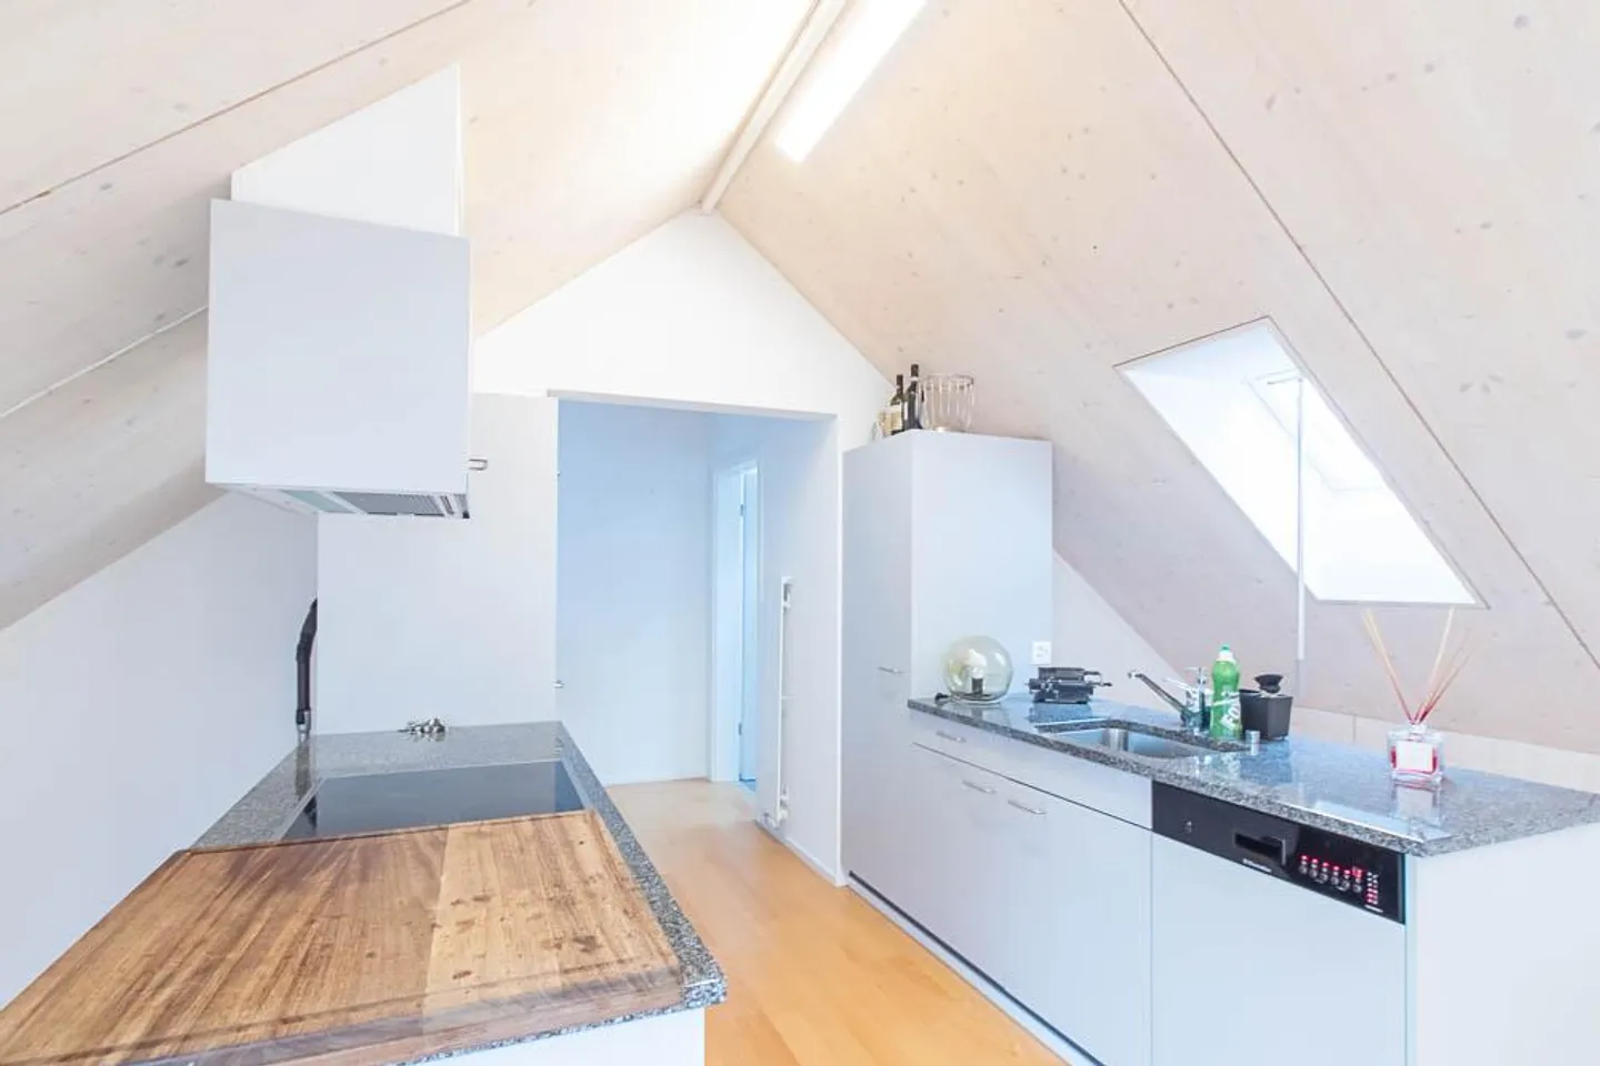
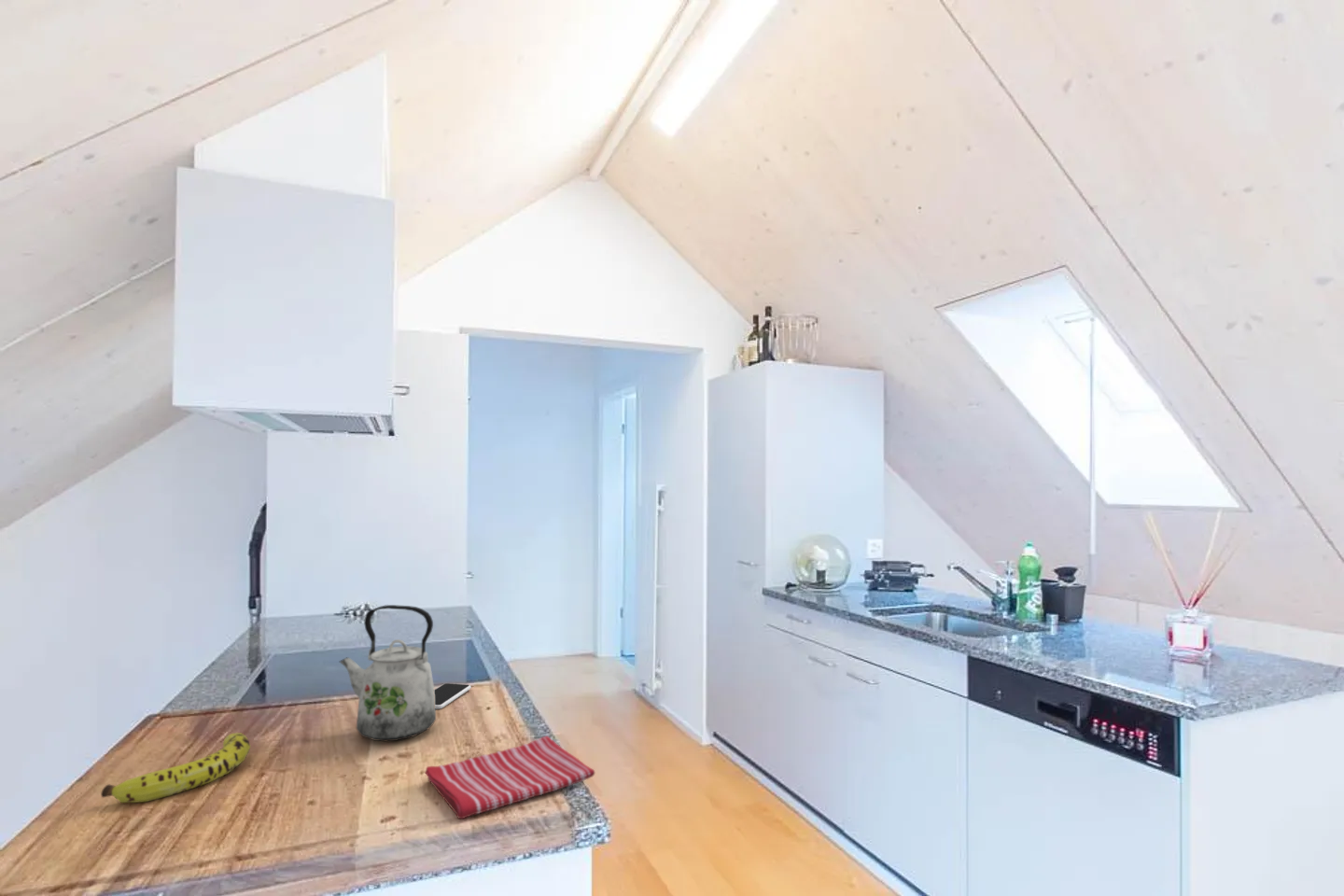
+ fruit (181, 764)
+ smartphone (442, 695)
+ kettle (385, 667)
+ dish towel (509, 773)
